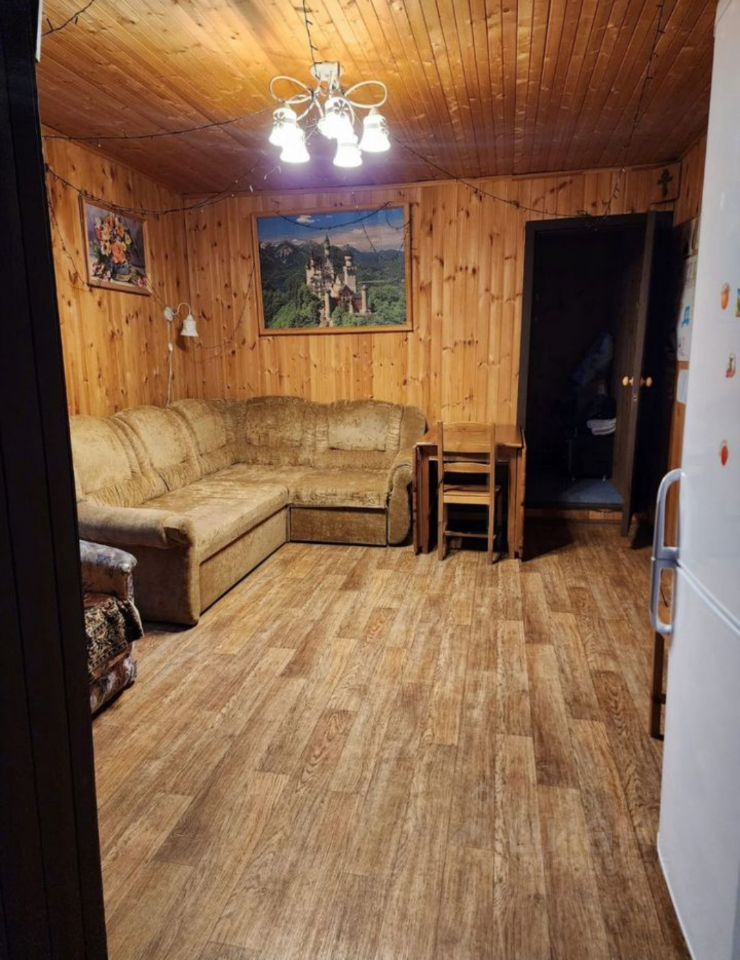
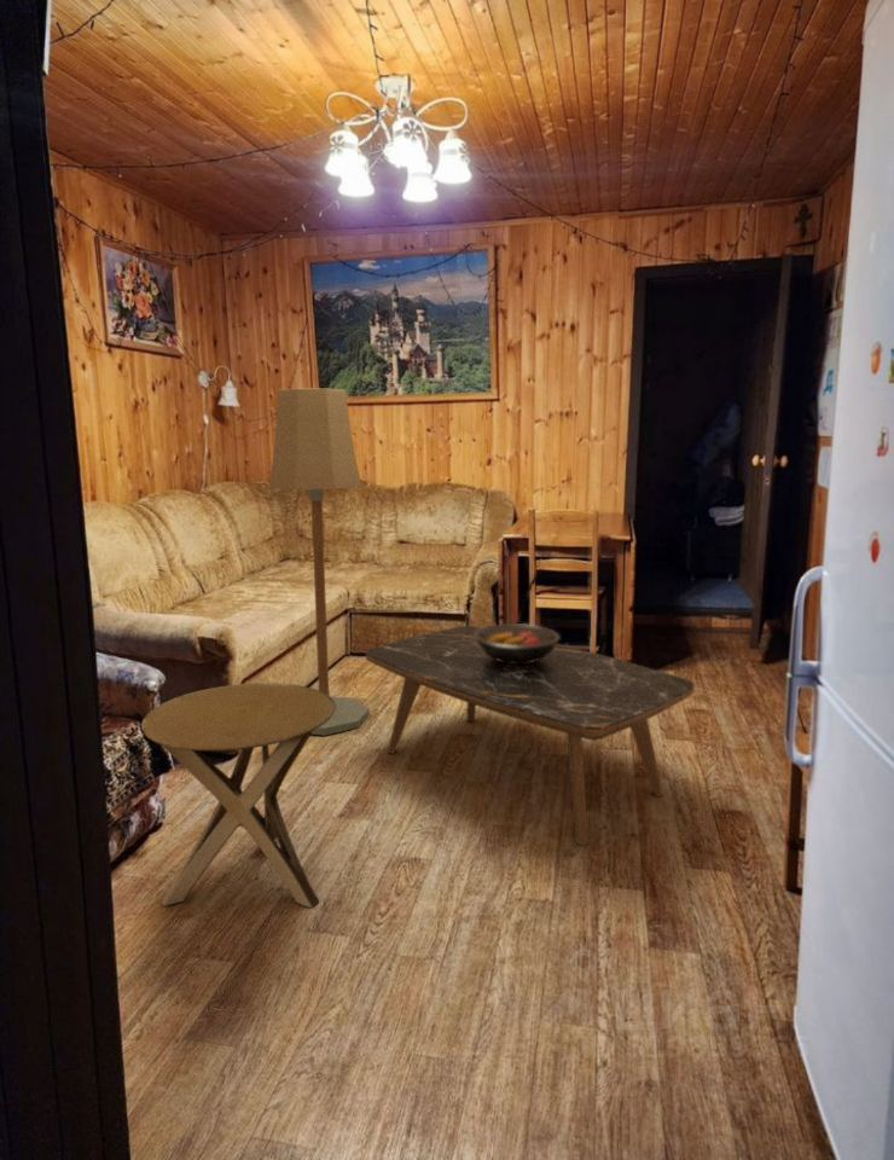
+ floor lamp (319, 561)
+ coffee table (517, 718)
+ side table (246, 794)
+ fruit bowl (516, 642)
